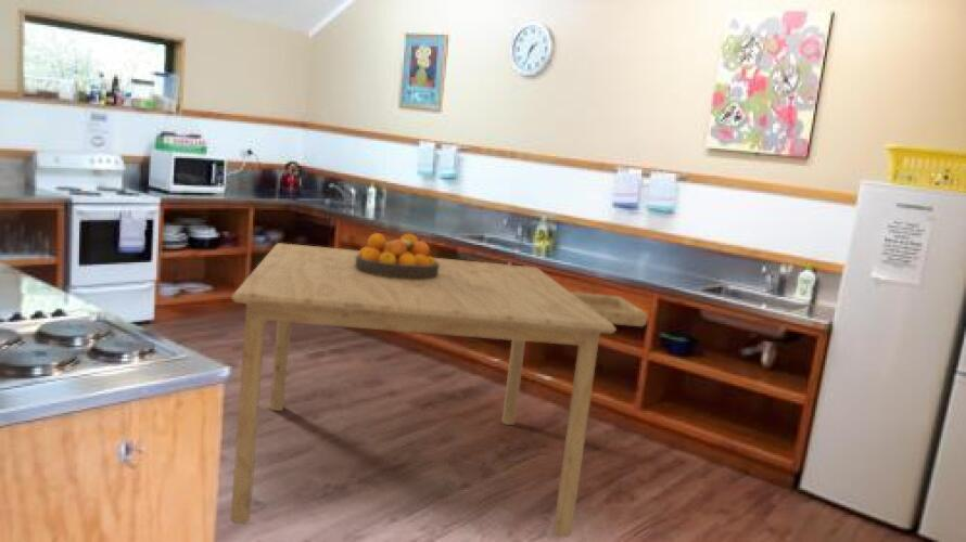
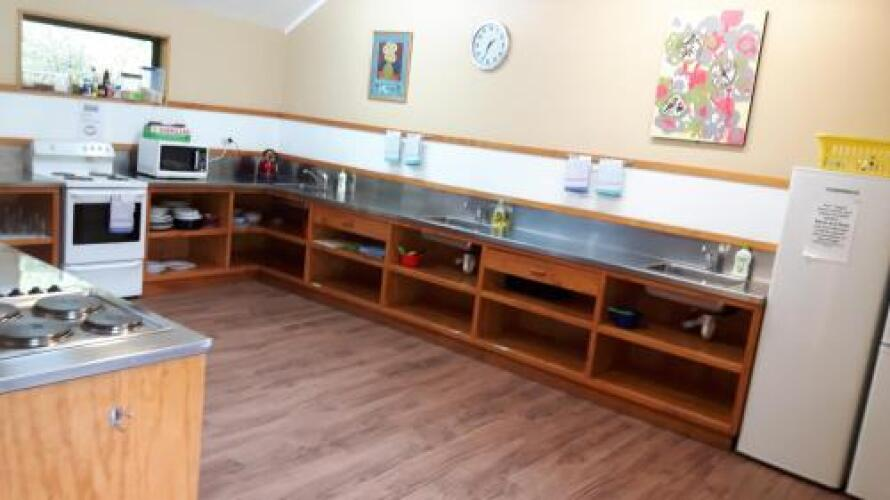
- fruit bowl (397, 253)
- dining table (455, 335)
